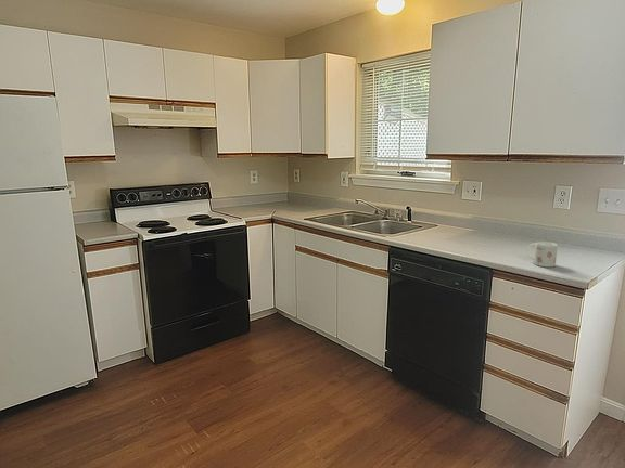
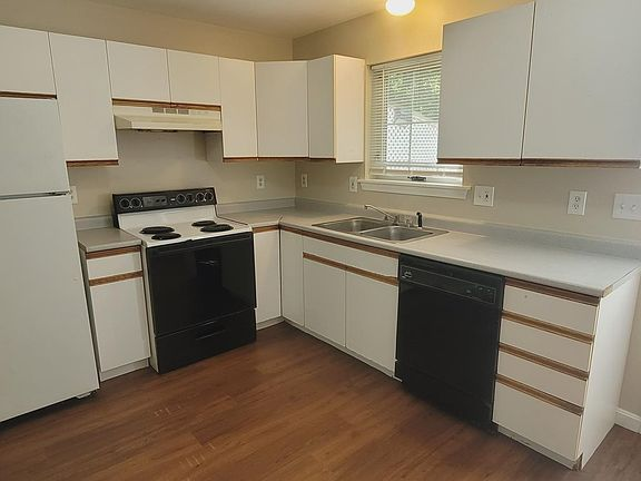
- mug (540, 252)
